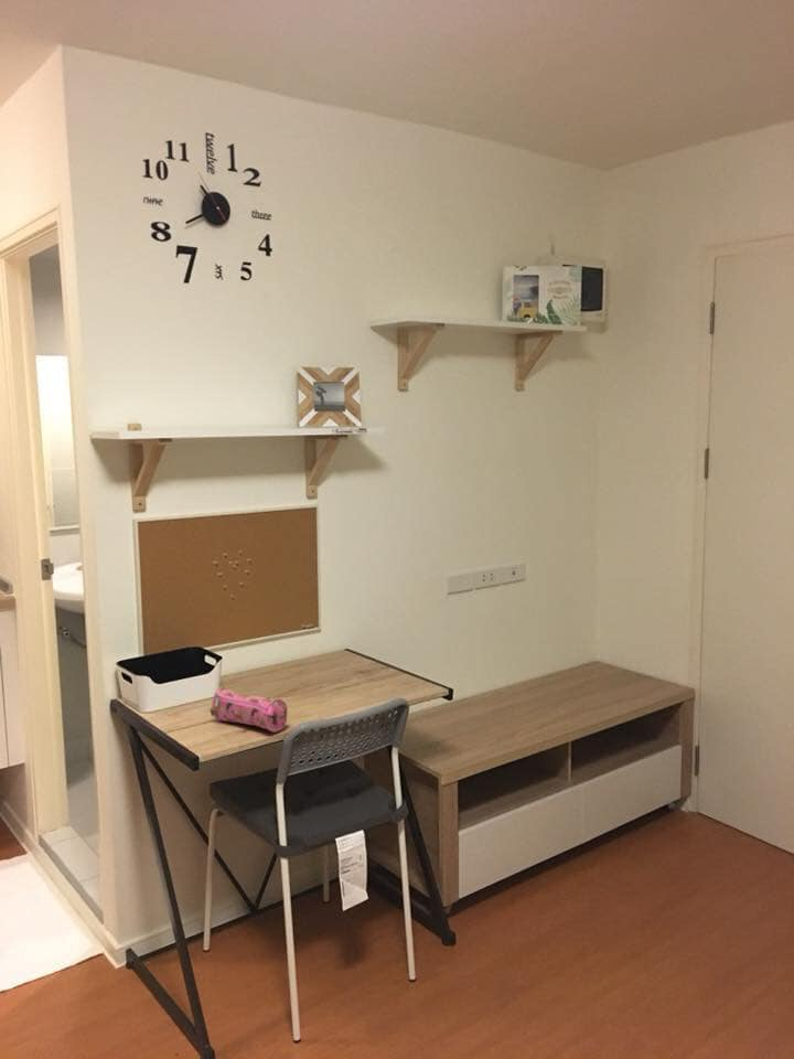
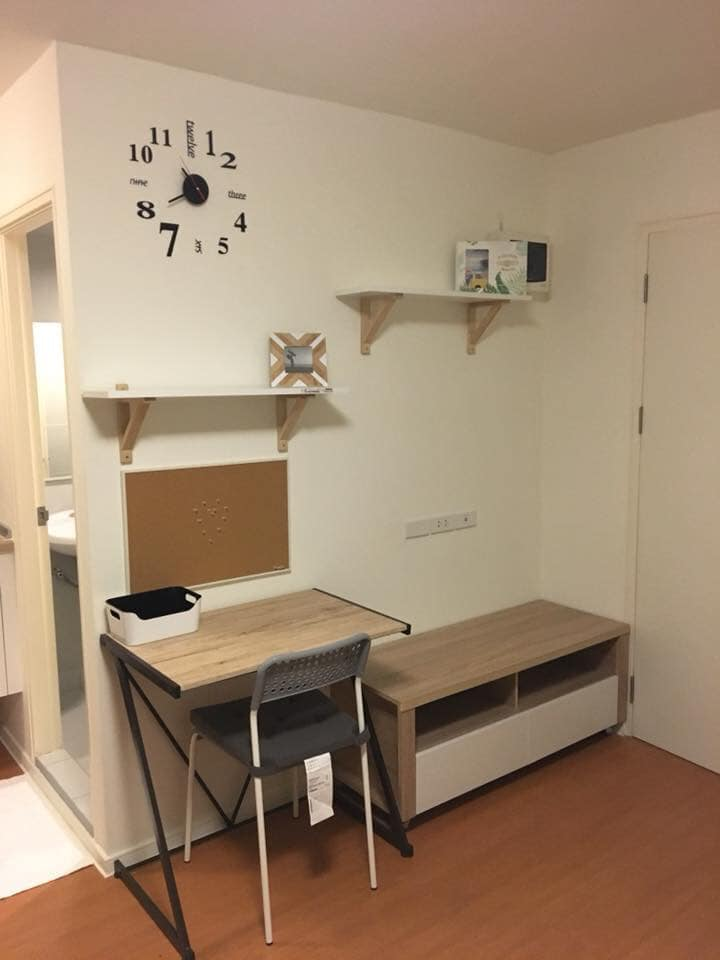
- pencil case (248, 708)
